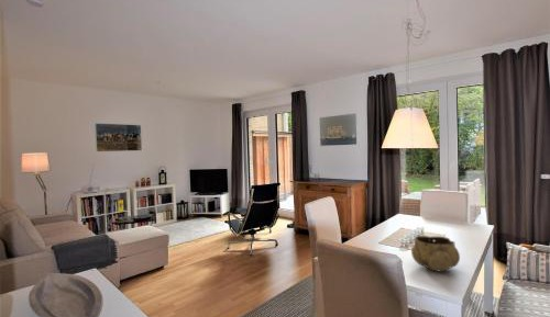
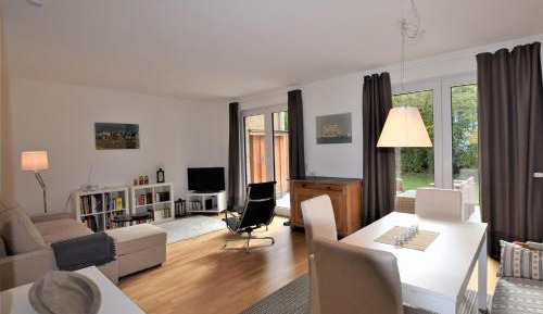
- decorative bowl (435, 253)
